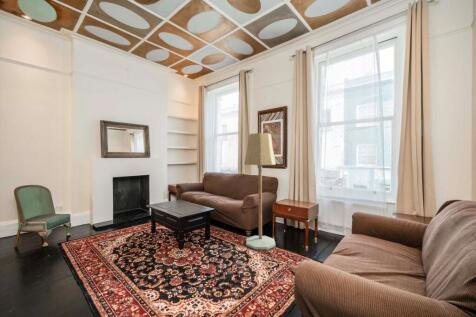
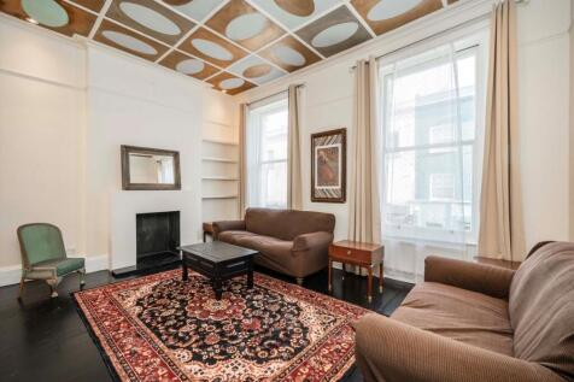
- floor lamp (260, 188)
